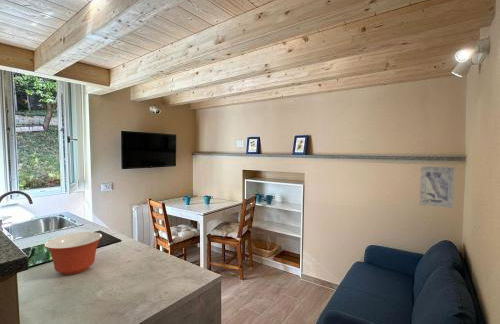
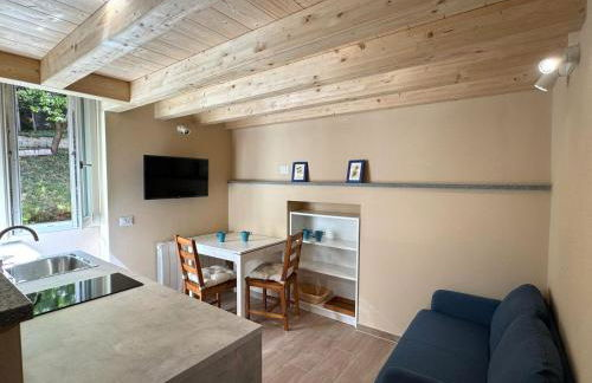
- wall art (436, 186)
- mixing bowl (75, 254)
